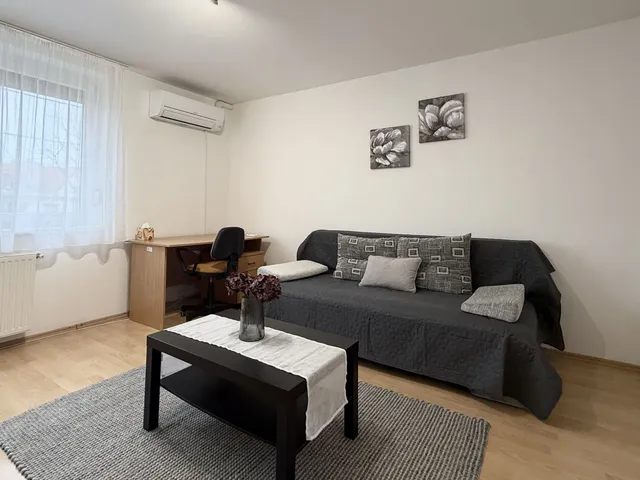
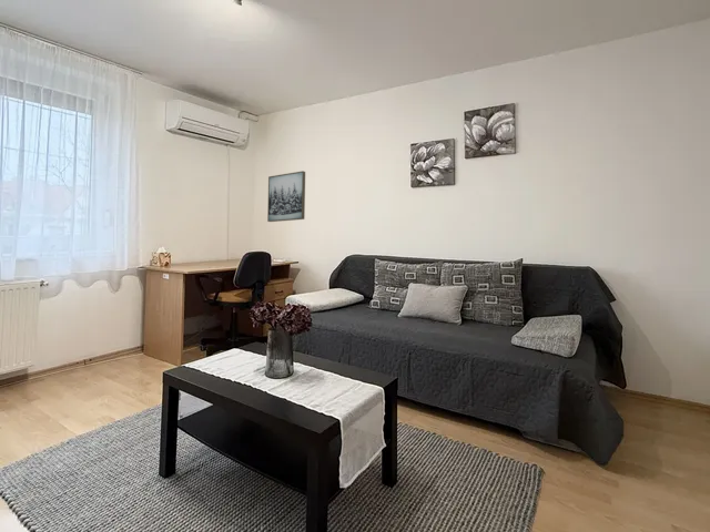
+ wall art (285, 197)
